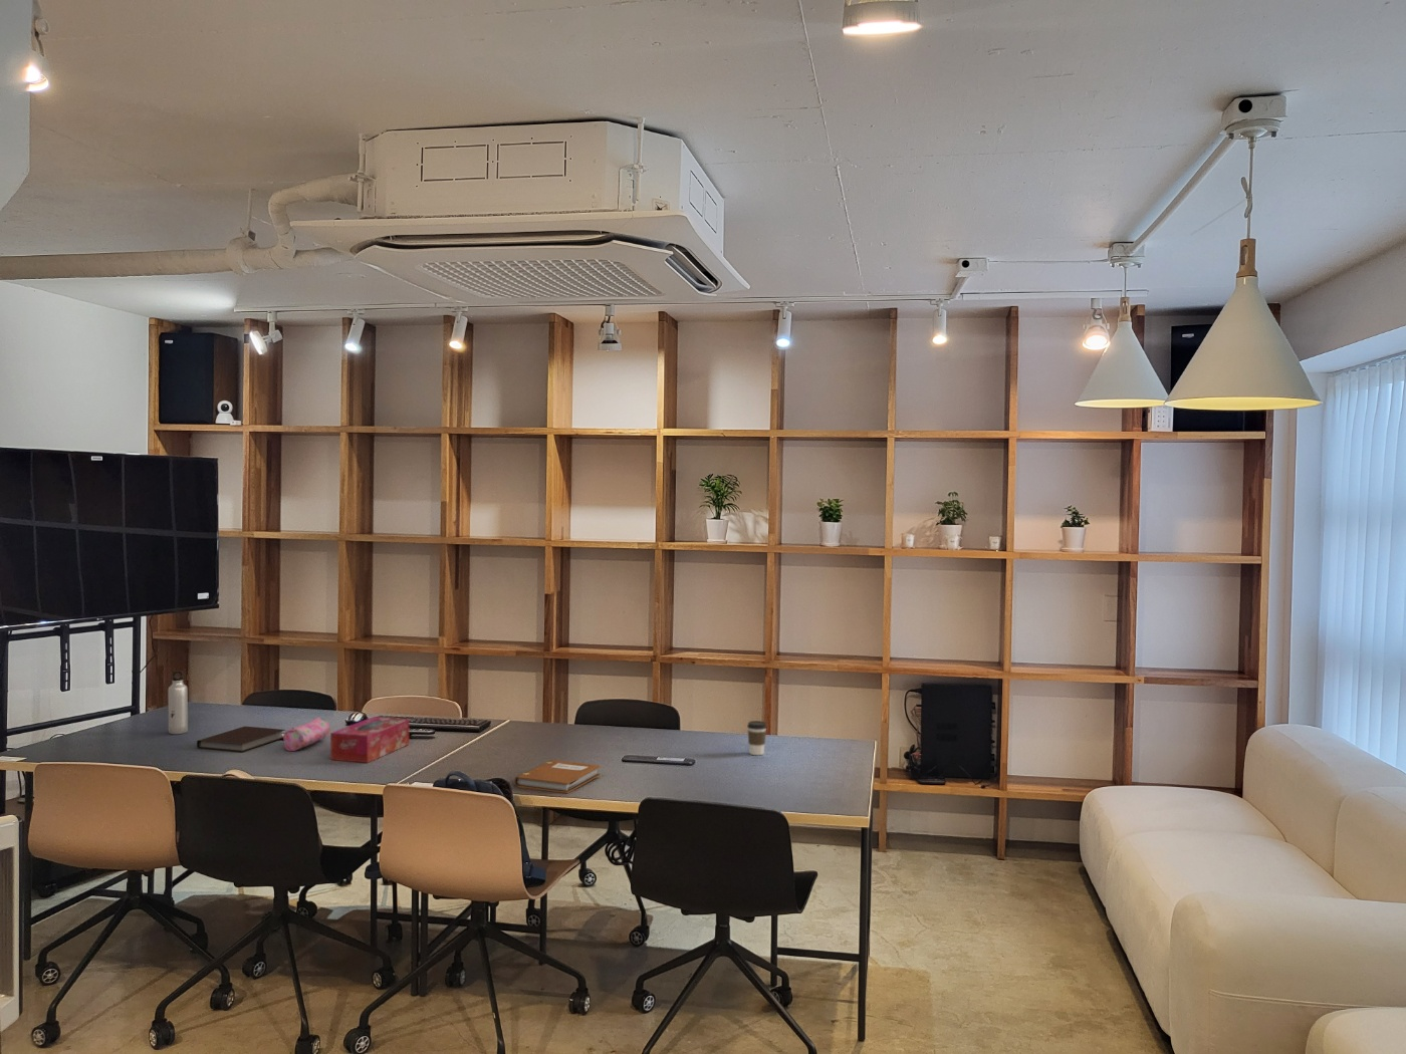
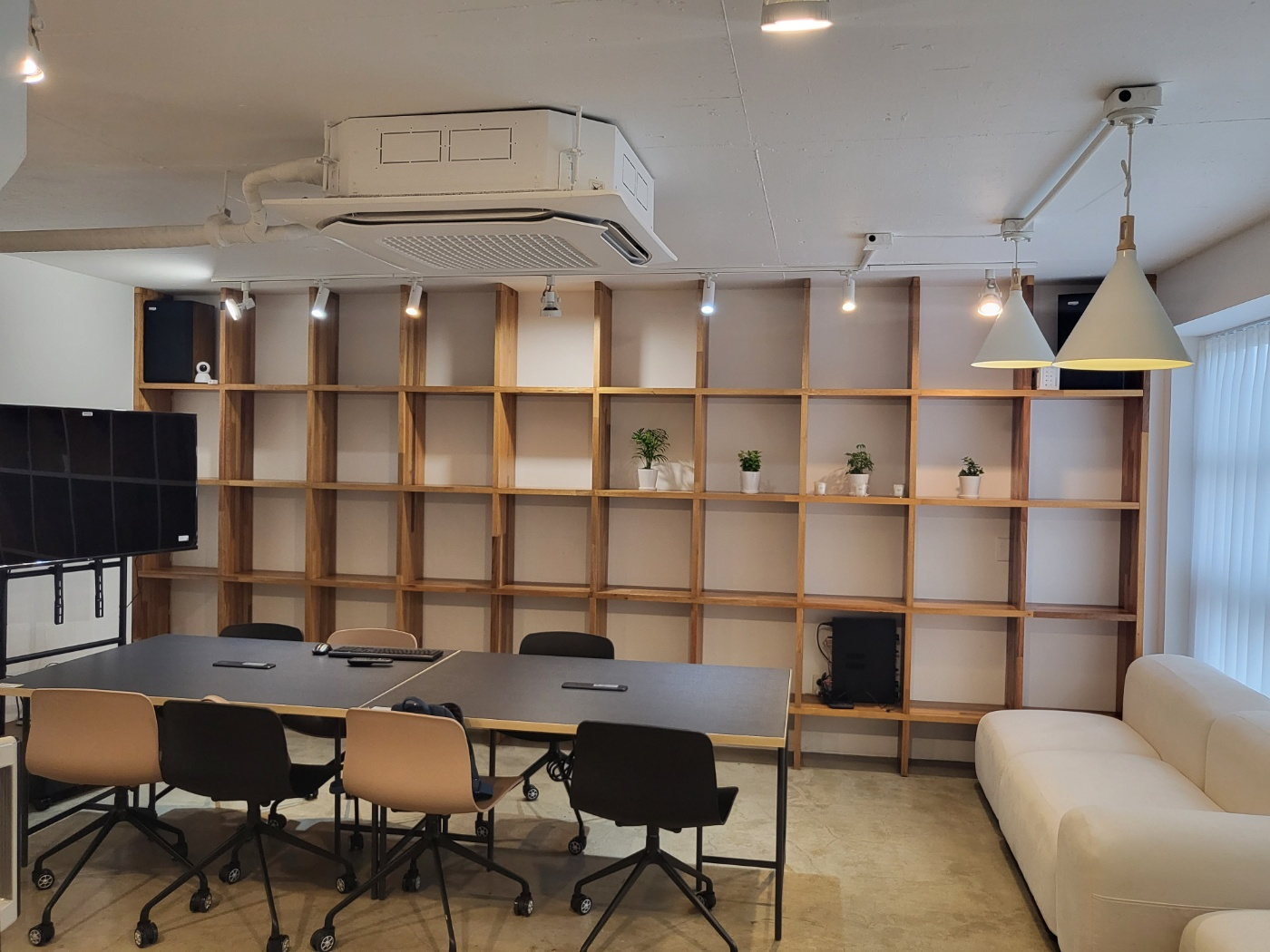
- tissue box (371, 737)
- water bottle (178, 702)
- coffee cup (756, 737)
- pencil case (307, 733)
- notebook (558, 775)
- notebook (242, 737)
